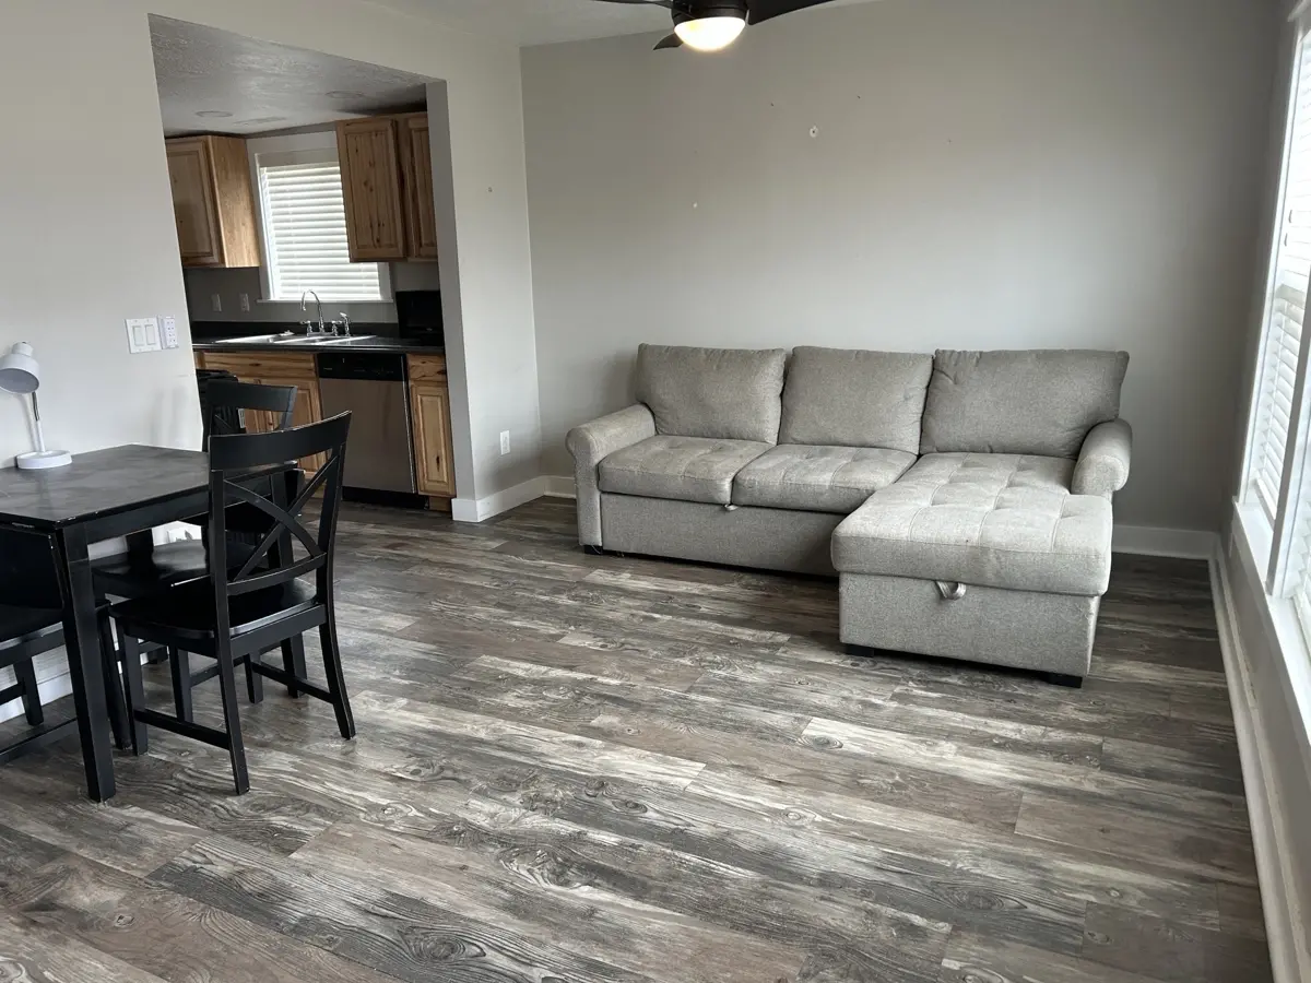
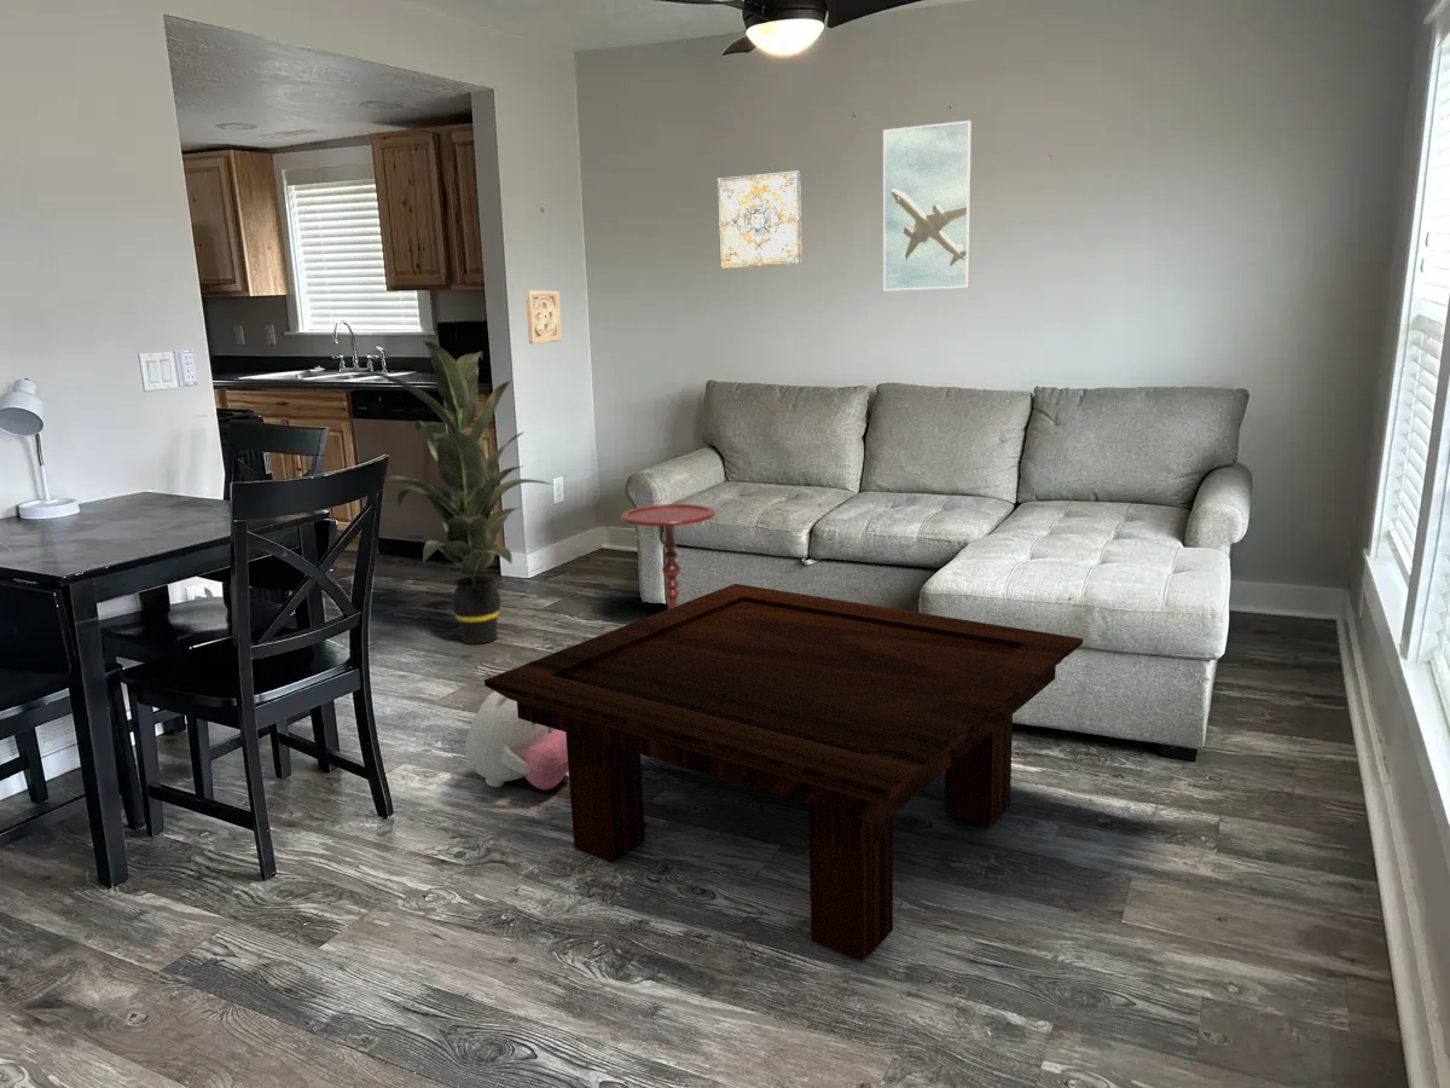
+ plush toy (520, 735)
+ indoor plant (453, 494)
+ side table (671, 573)
+ wall ornament (544, 317)
+ wall art (759, 220)
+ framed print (926, 208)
+ coffee table (793, 746)
